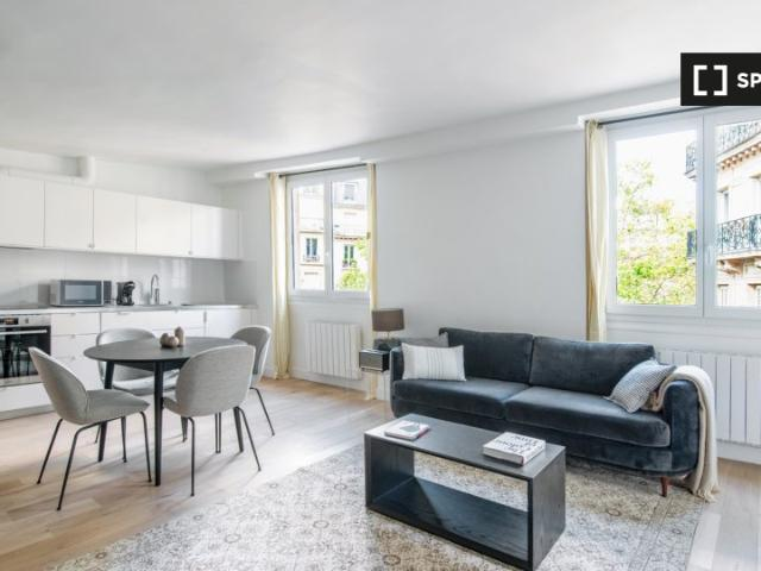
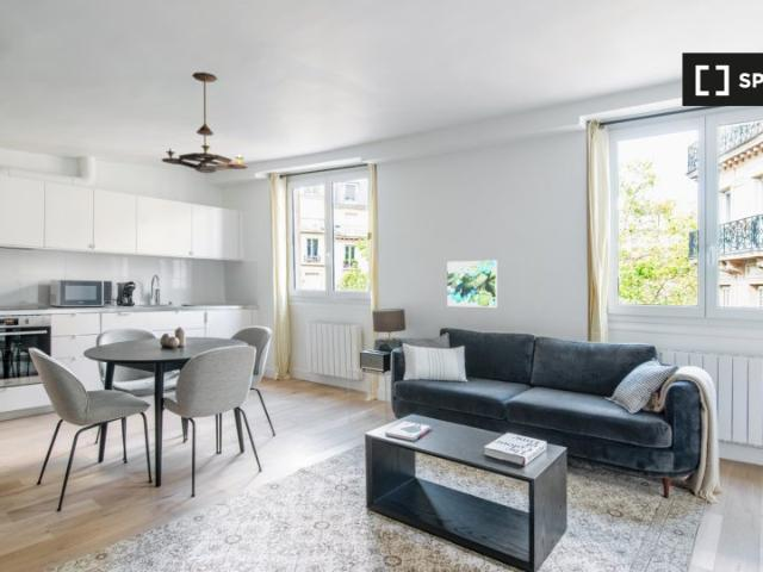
+ wall art (471, 284)
+ chandelier (205, 122)
